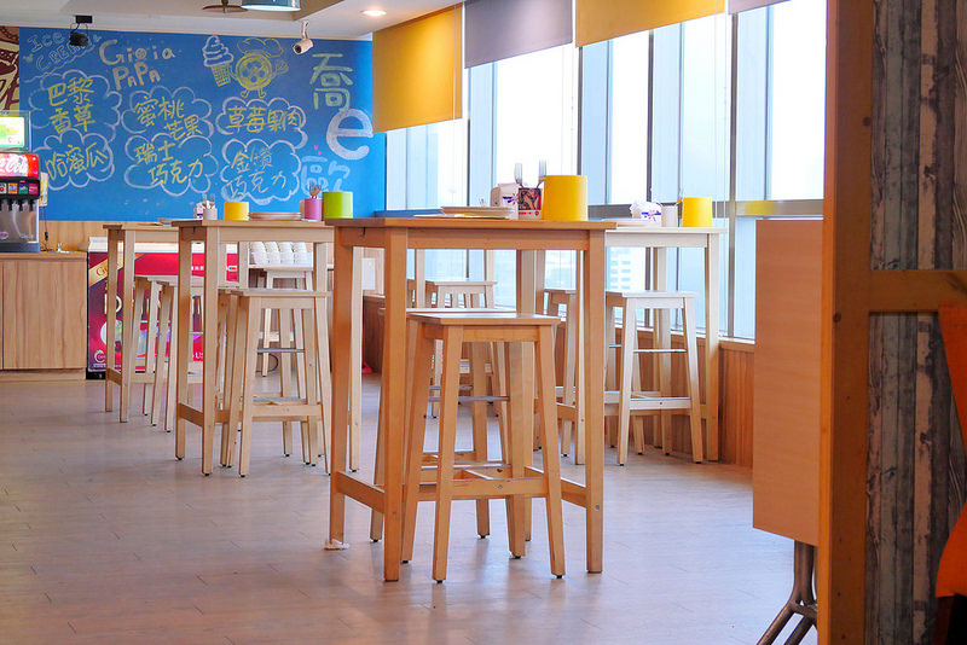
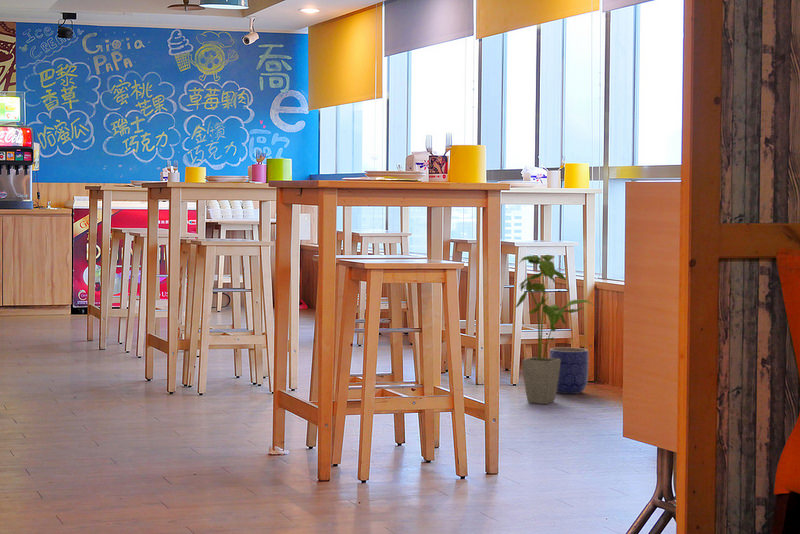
+ house plant (551, 329)
+ planter (568, 370)
